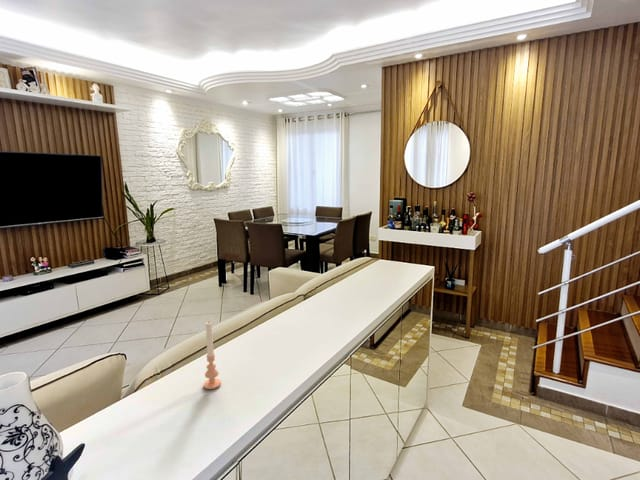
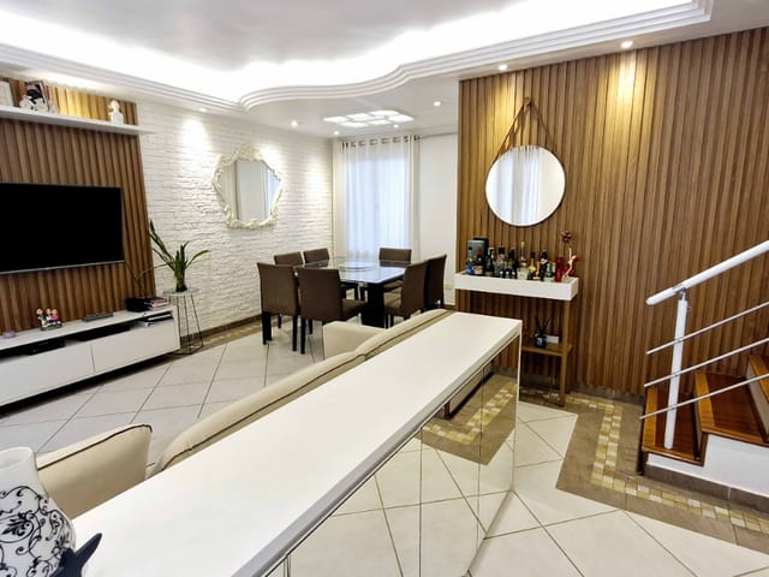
- candle (210, 353)
